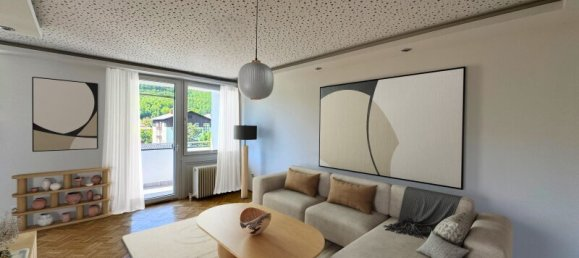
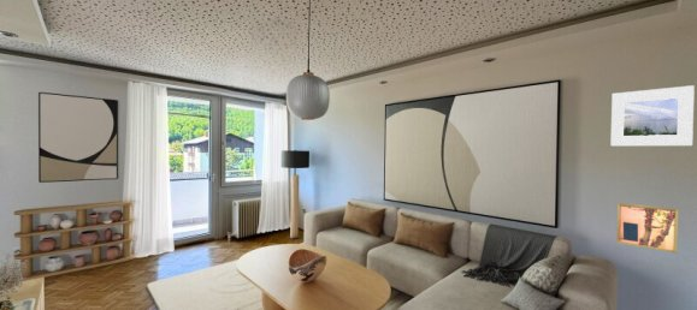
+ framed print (649, 118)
+ wall art (645, 226)
